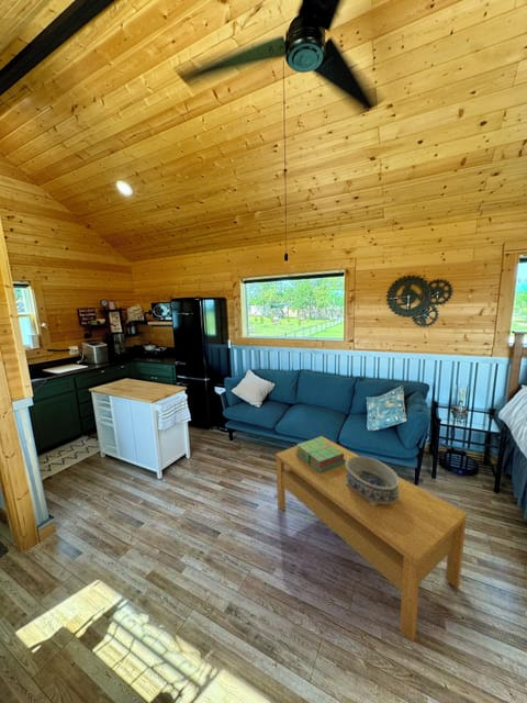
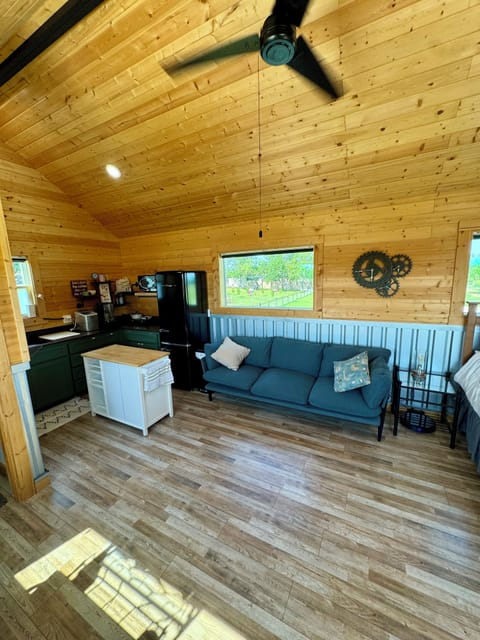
- decorative bowl (370, 479)
- stack of books (319, 453)
- coffee table (352, 509)
